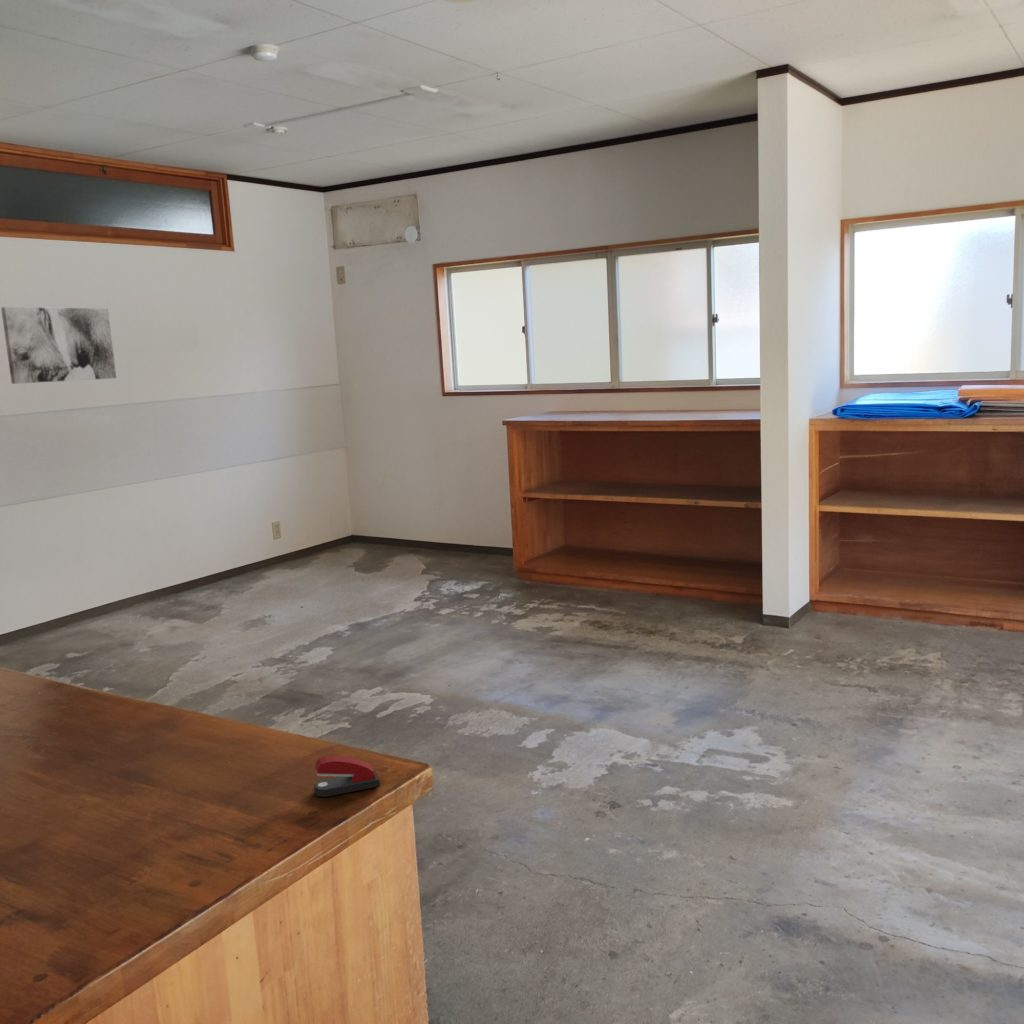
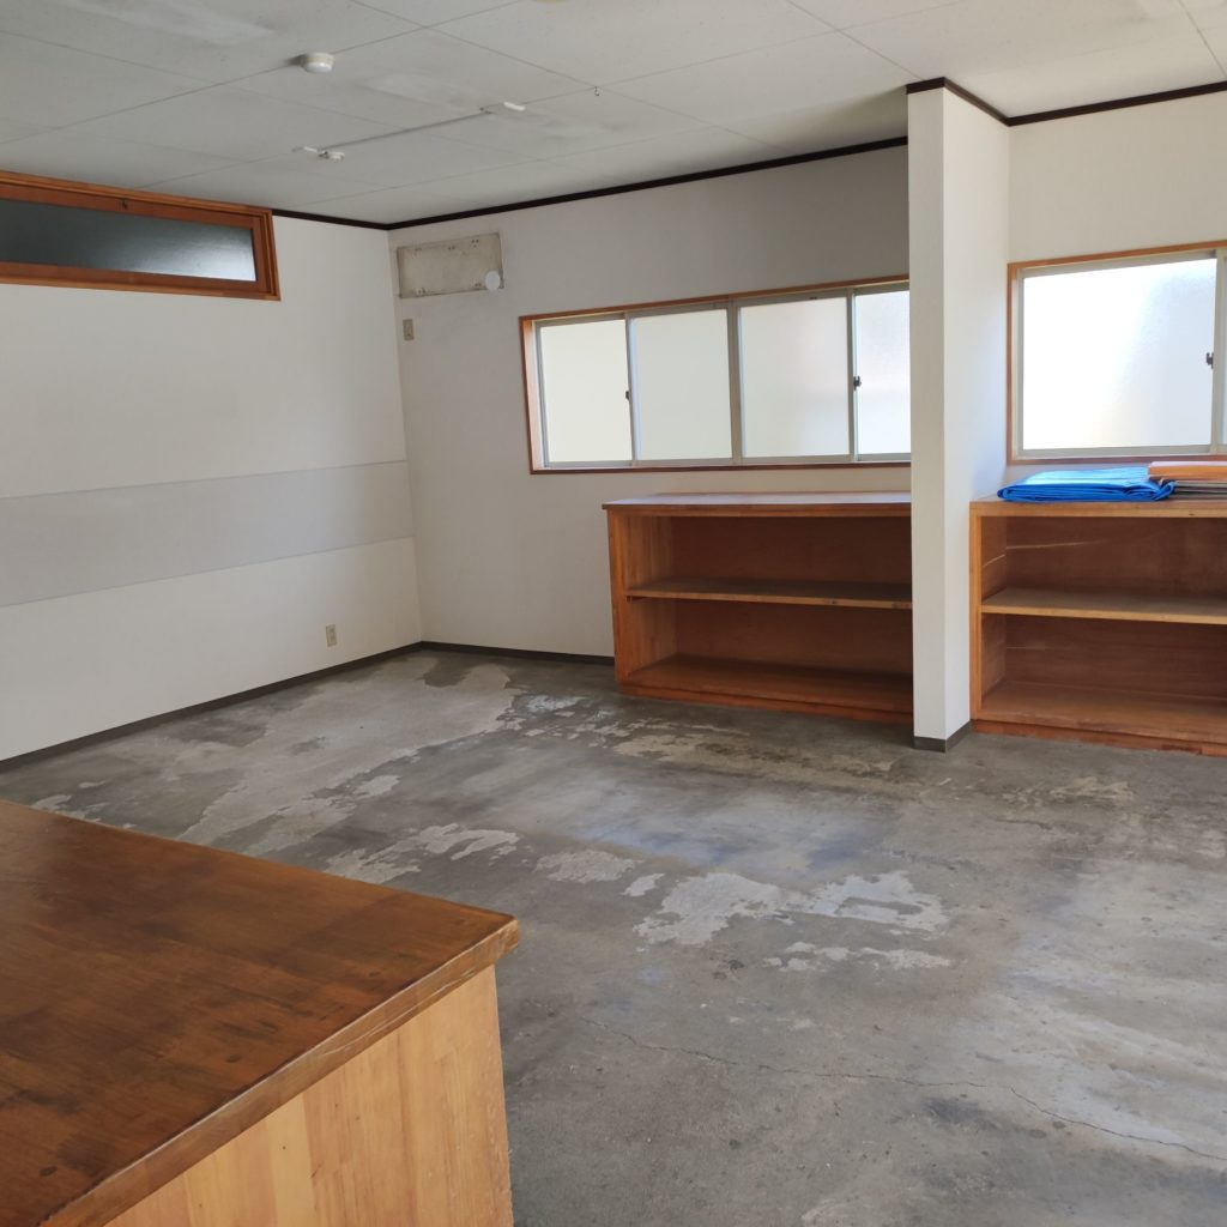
- wall art (61, 344)
- stapler (344, 771)
